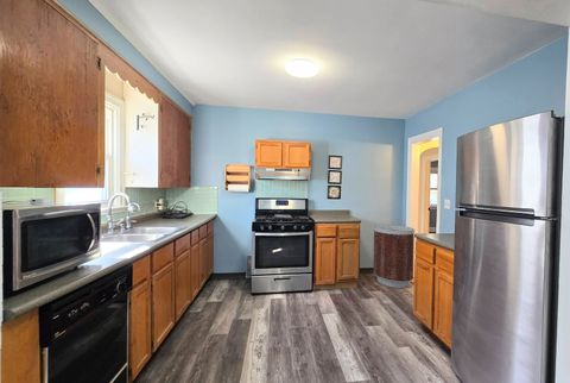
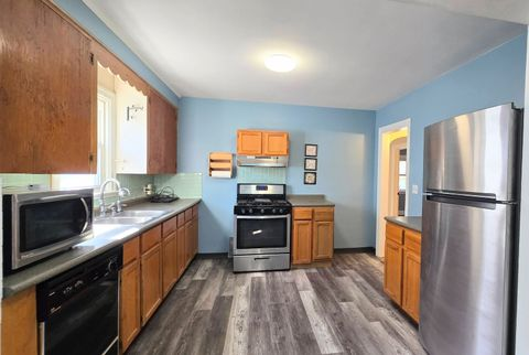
- trash can (393, 255)
